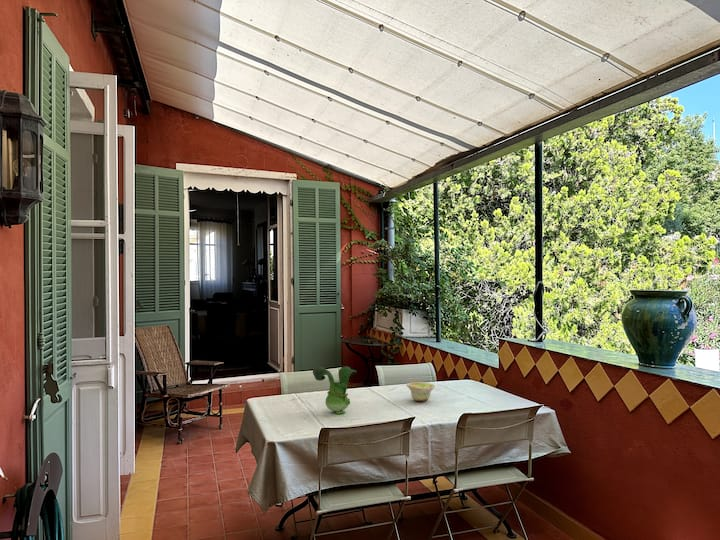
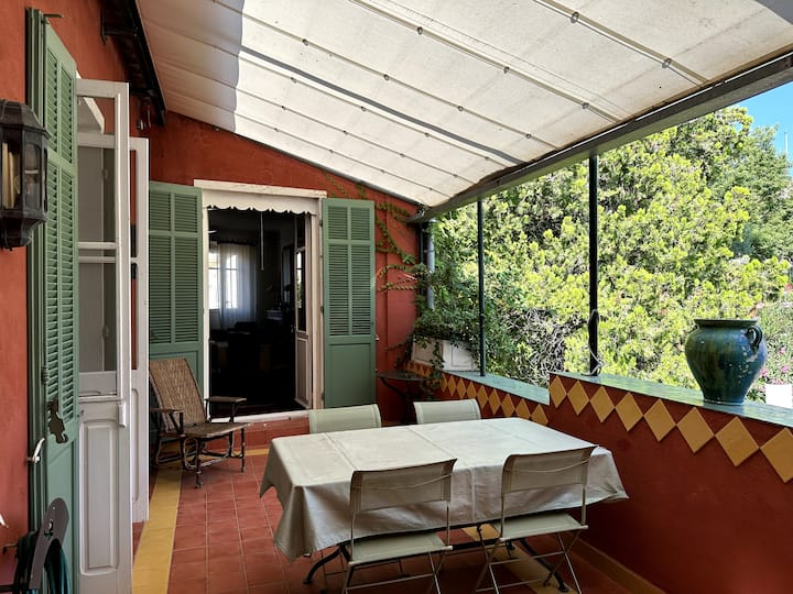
- bowl (420, 392)
- toy figurine (334, 389)
